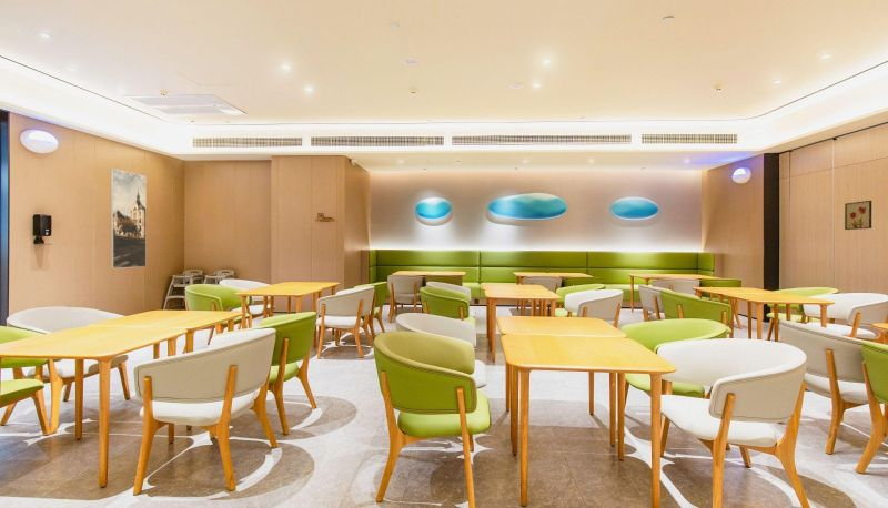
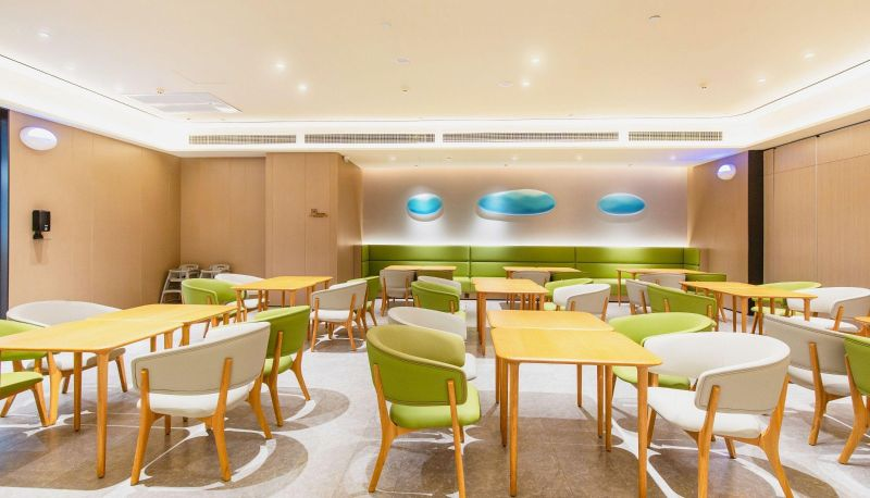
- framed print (129, 220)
- wall art (858, 215)
